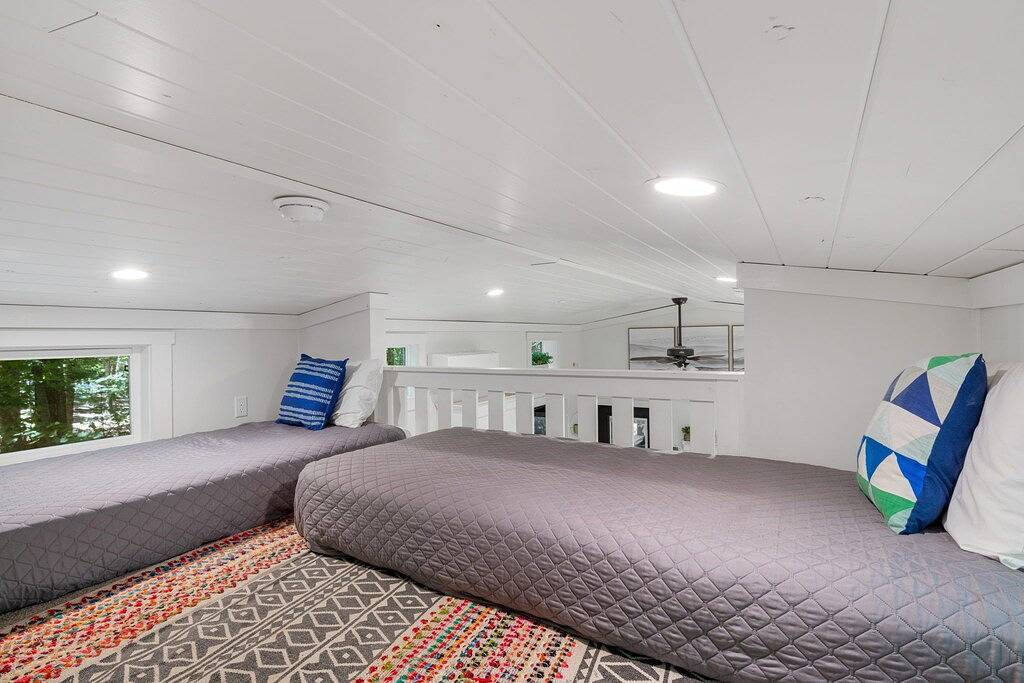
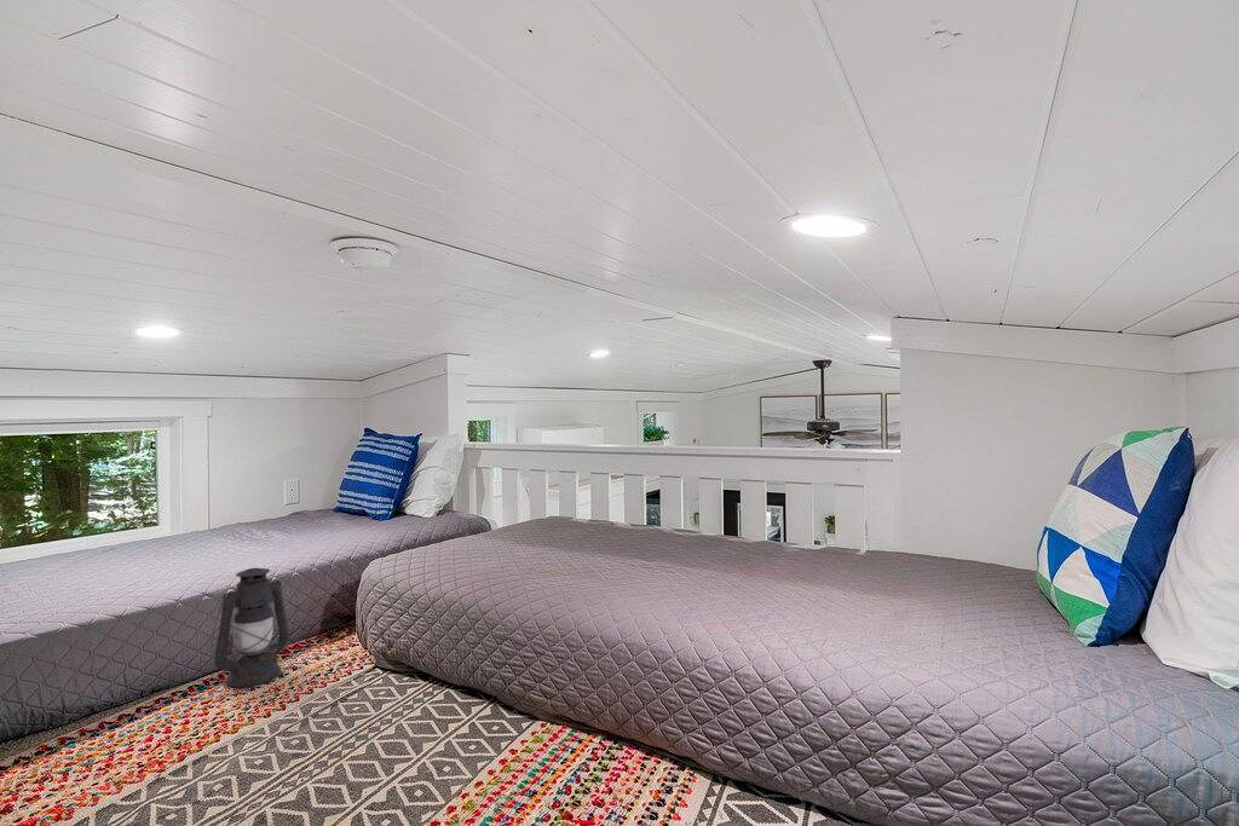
+ lantern (252, 622)
